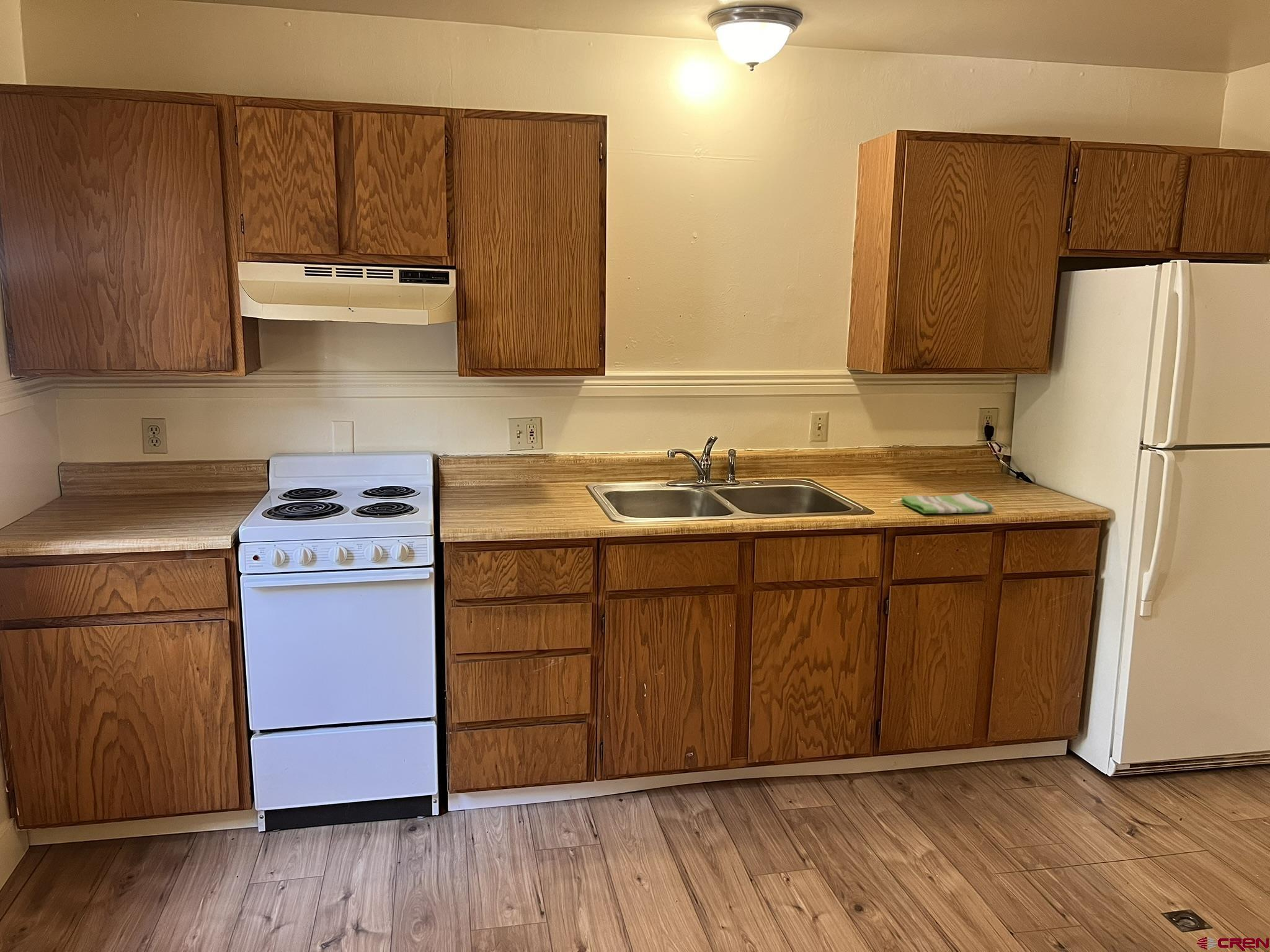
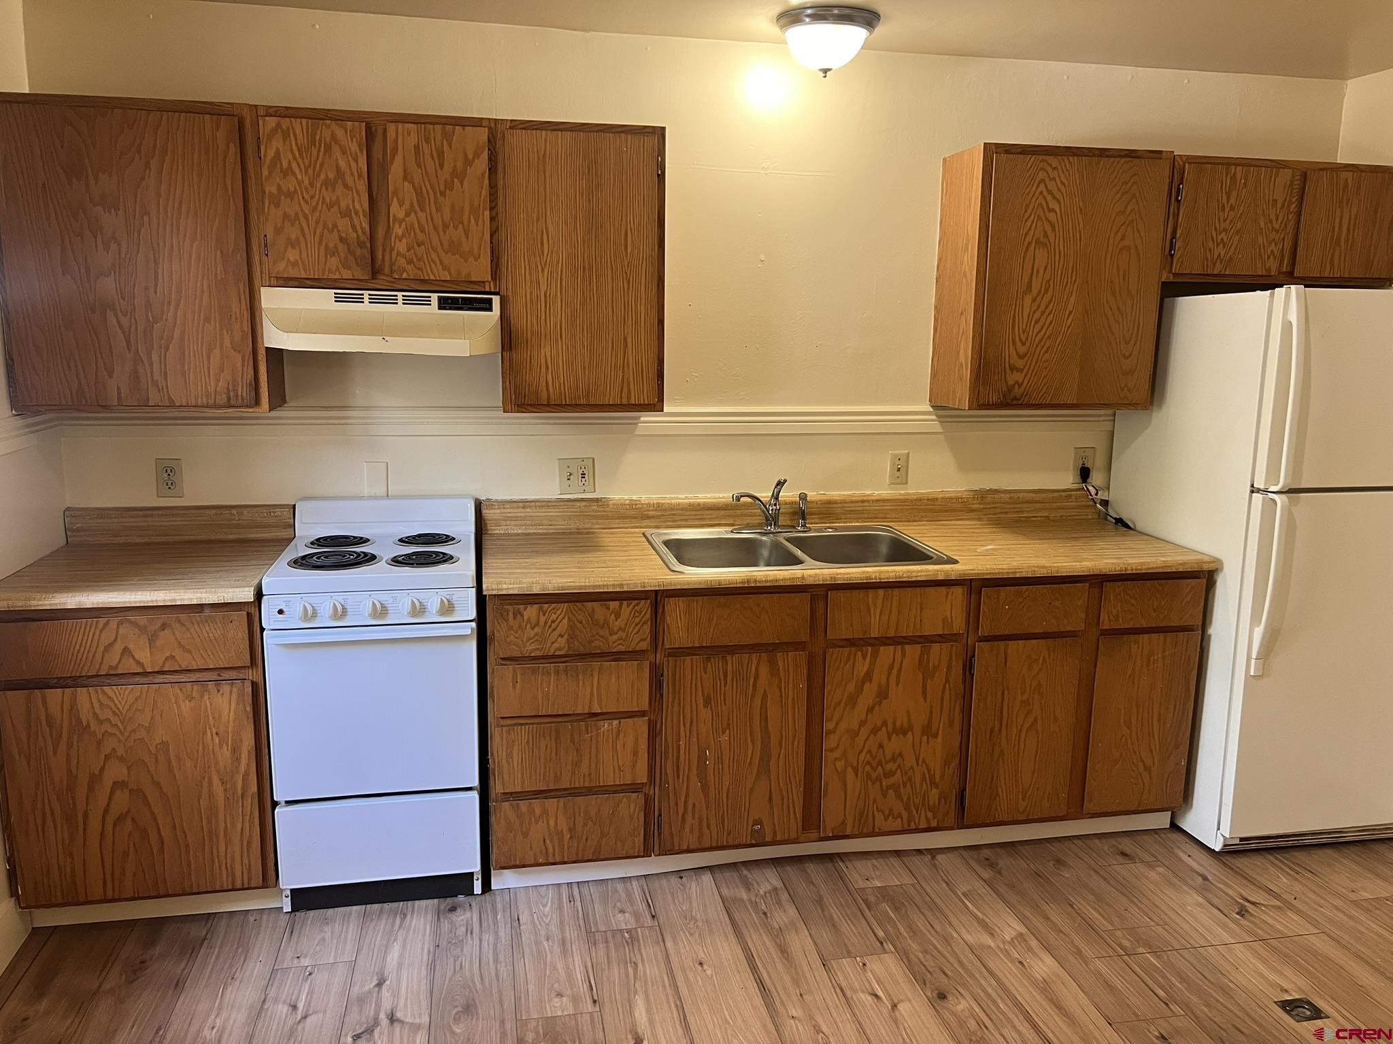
- dish towel (946, 503)
